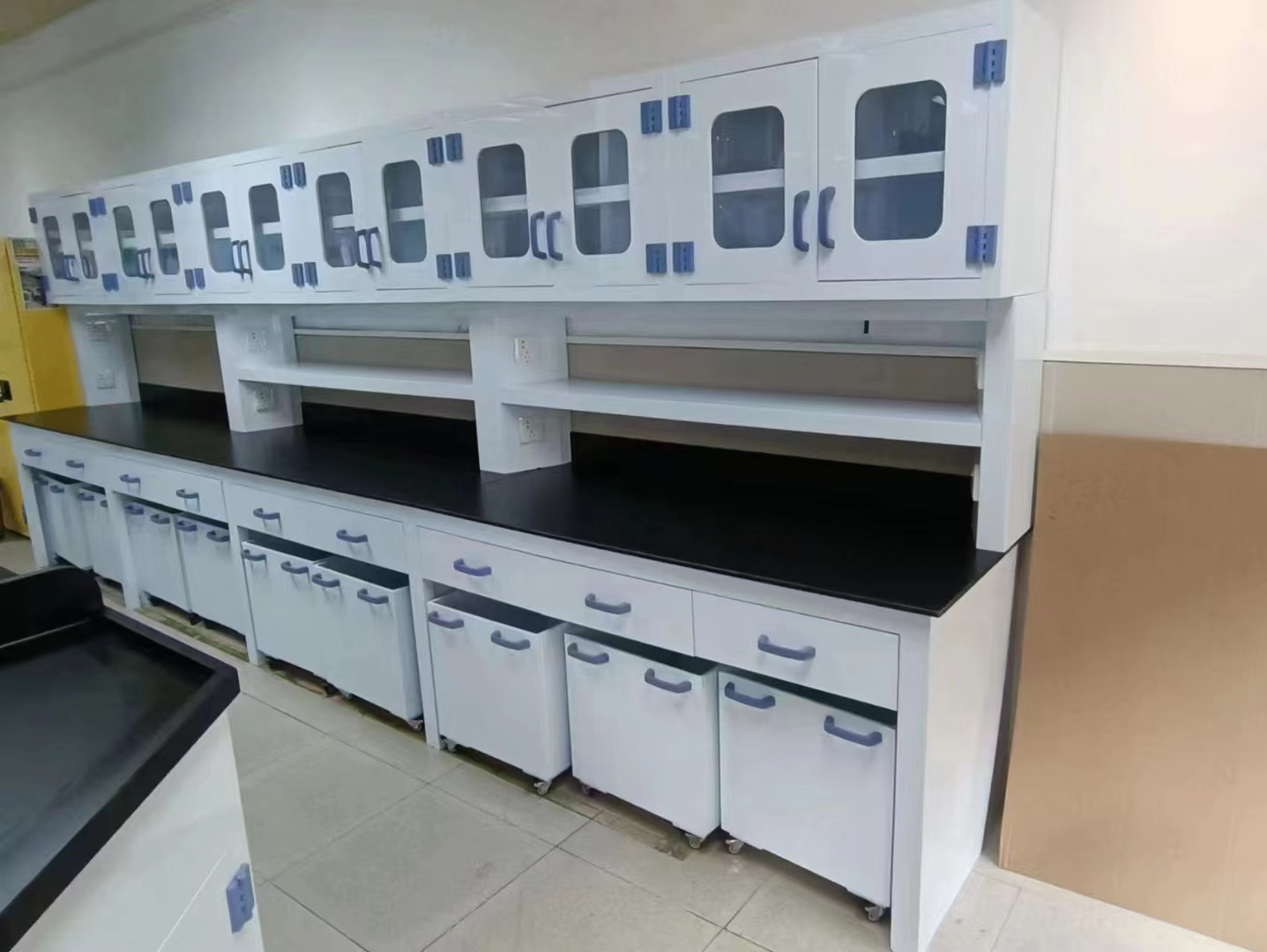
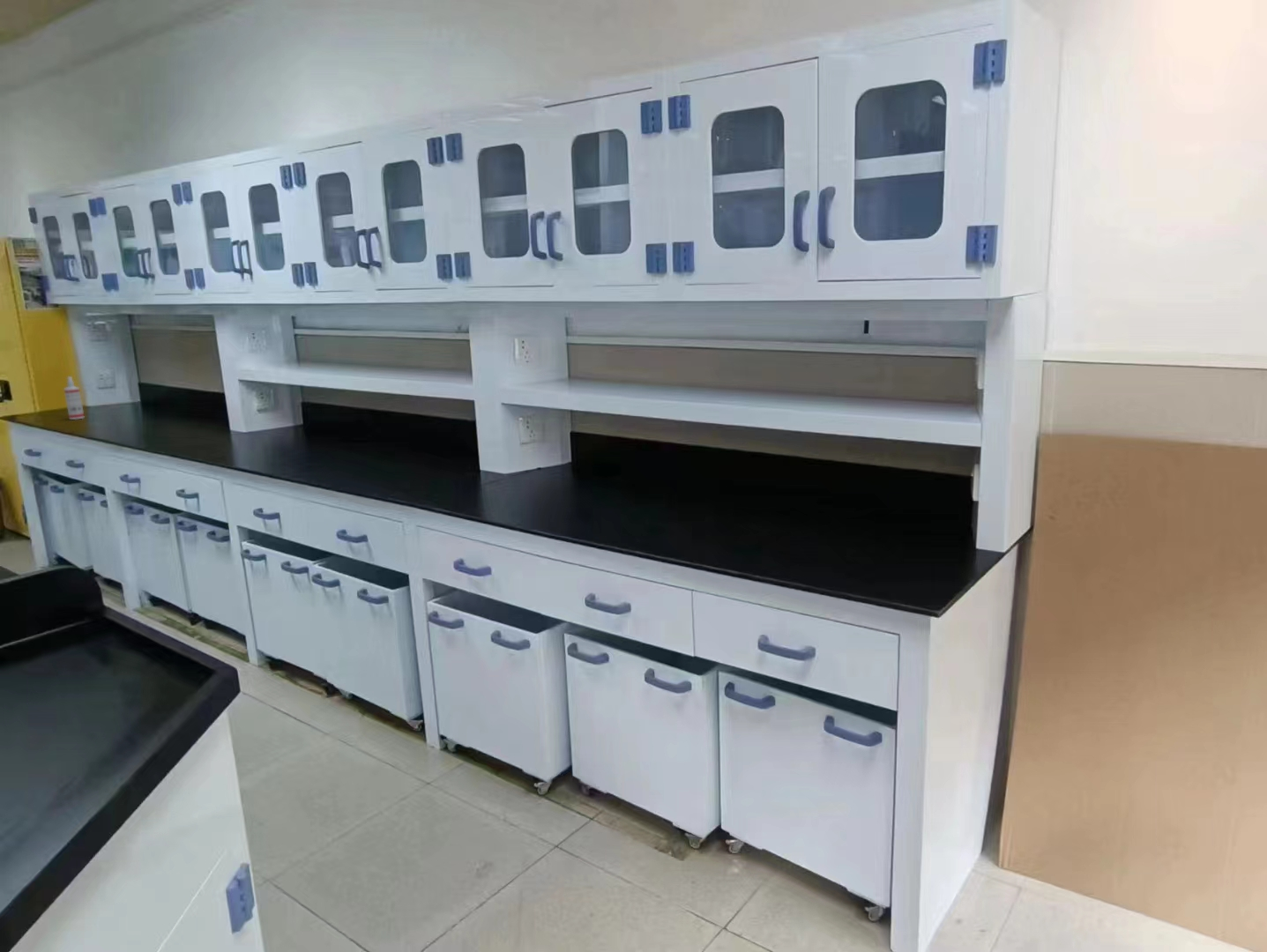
+ spray bottle (73, 398)
